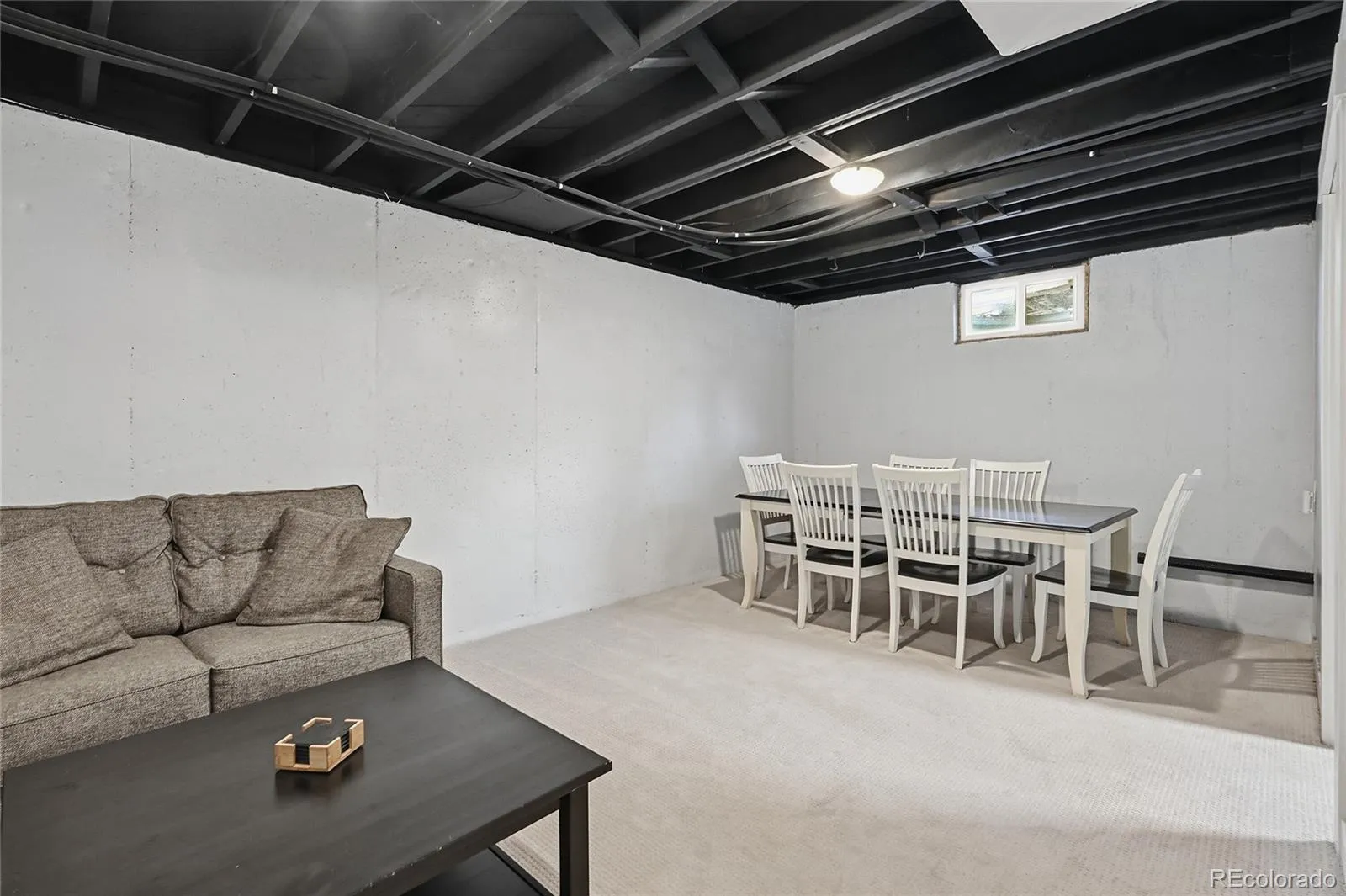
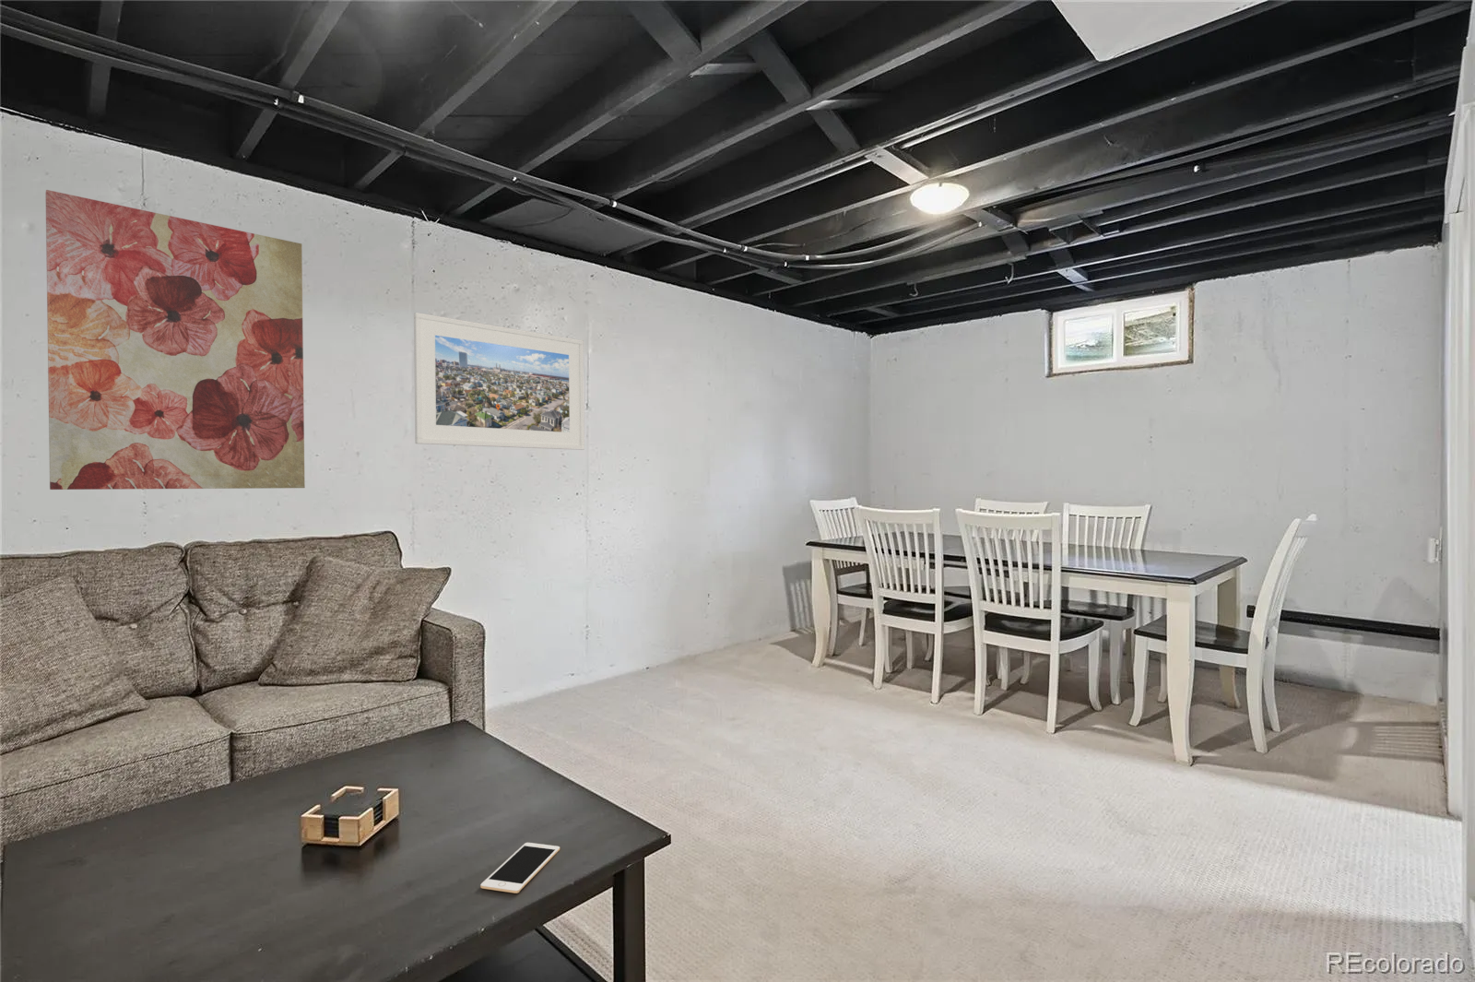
+ cell phone (522, 866)
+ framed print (506, 387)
+ wall art (188, 354)
